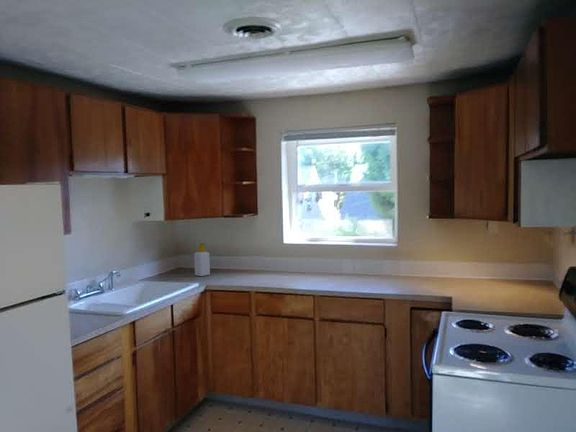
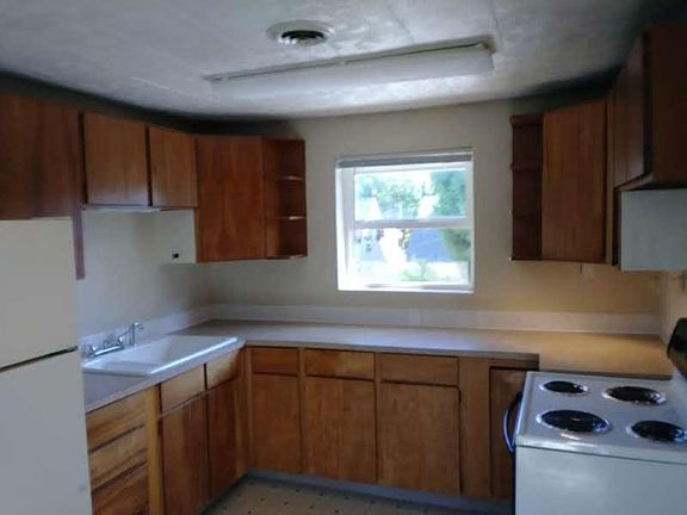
- soap bottle (201, 259)
